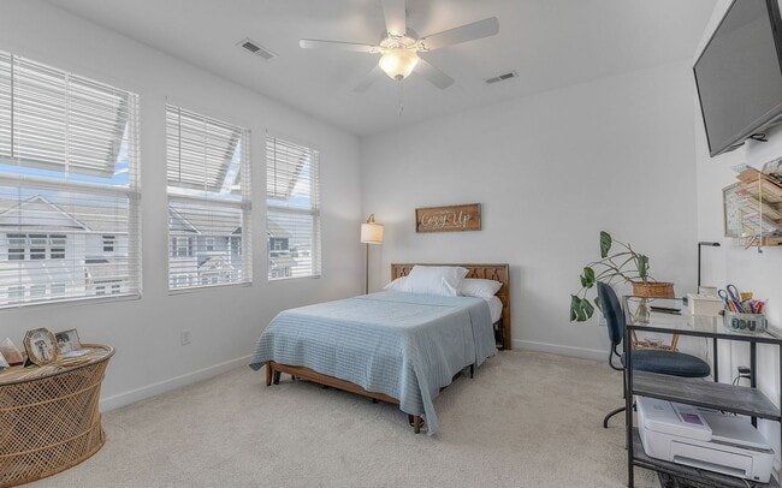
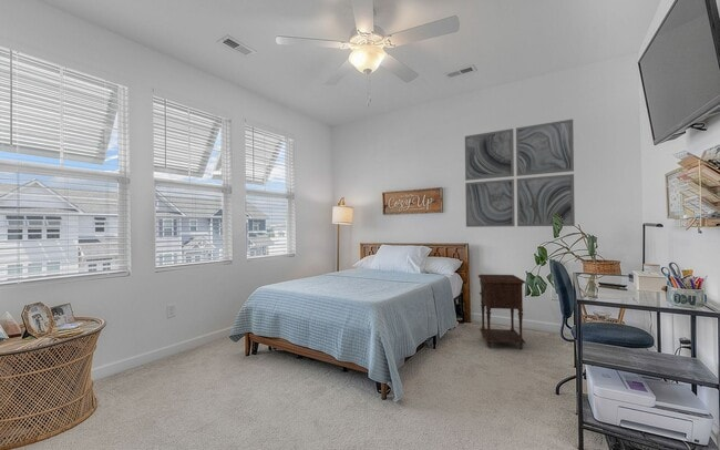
+ nightstand (502, 308)
+ wall art (516, 175)
